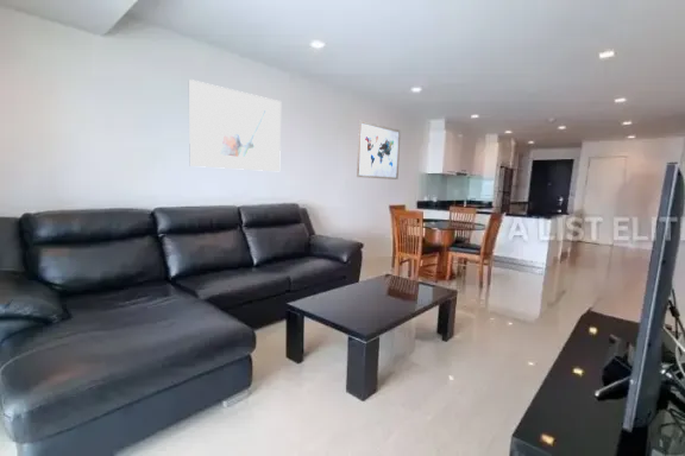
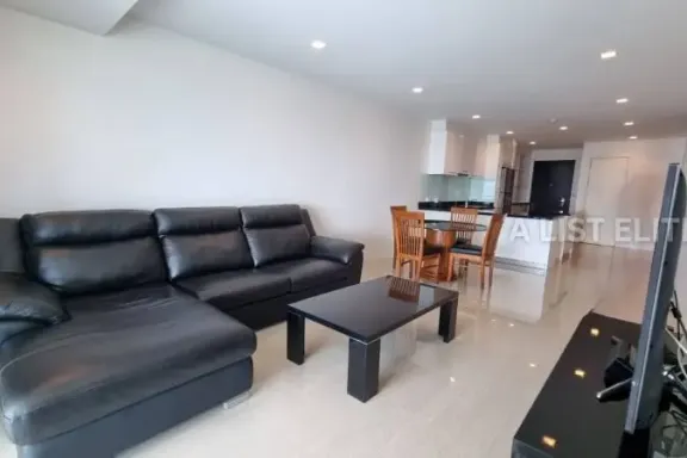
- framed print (239, 131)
- wall art (379, 152)
